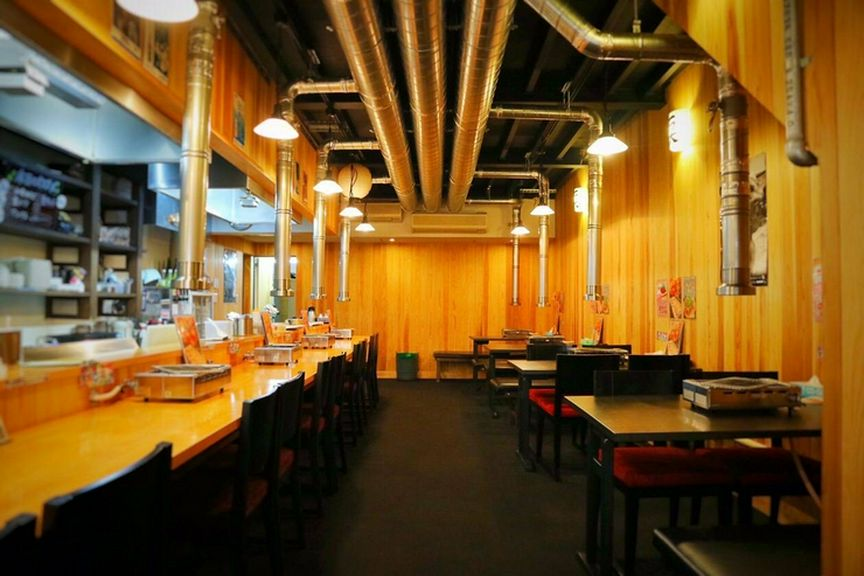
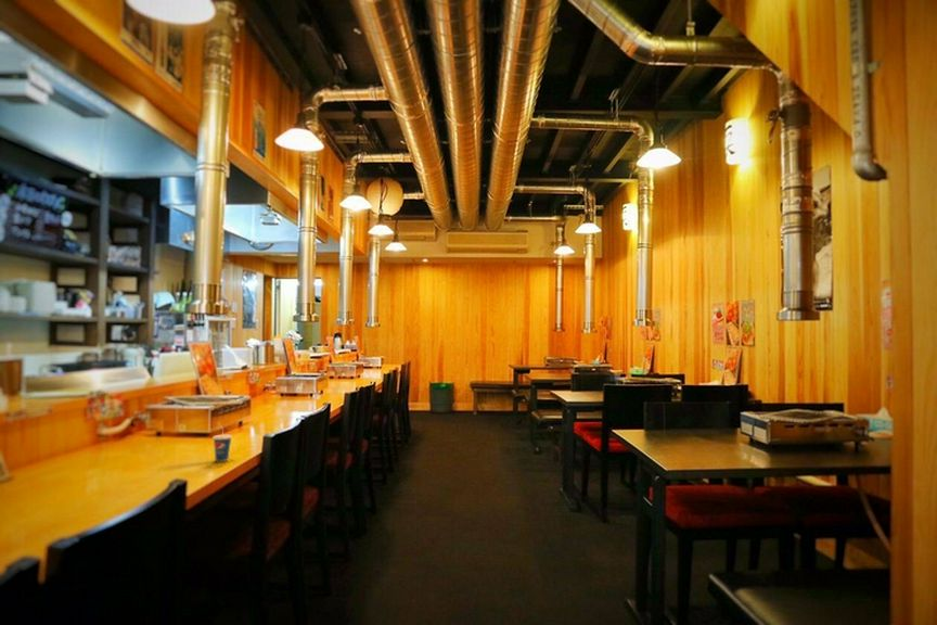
+ cup (222, 441)
